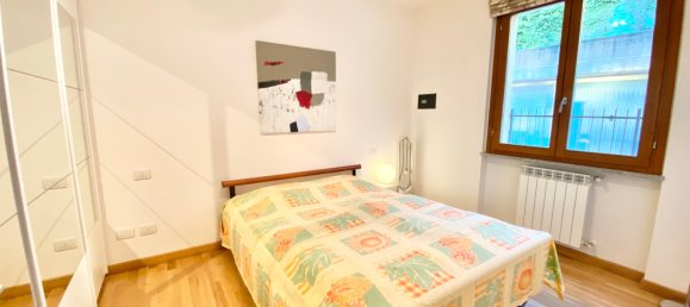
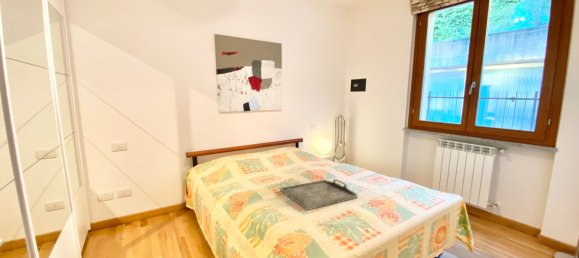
+ serving tray (317, 189)
